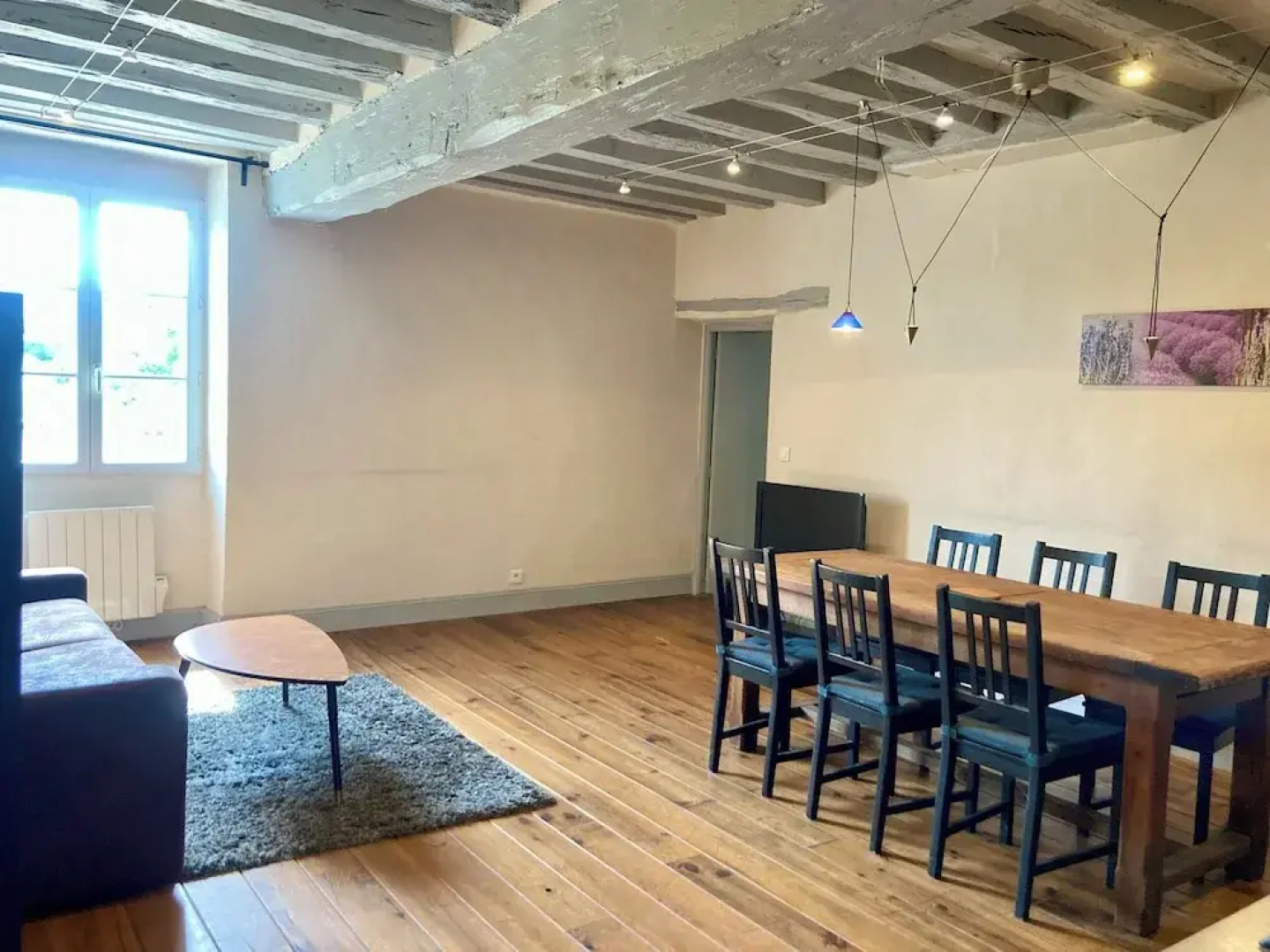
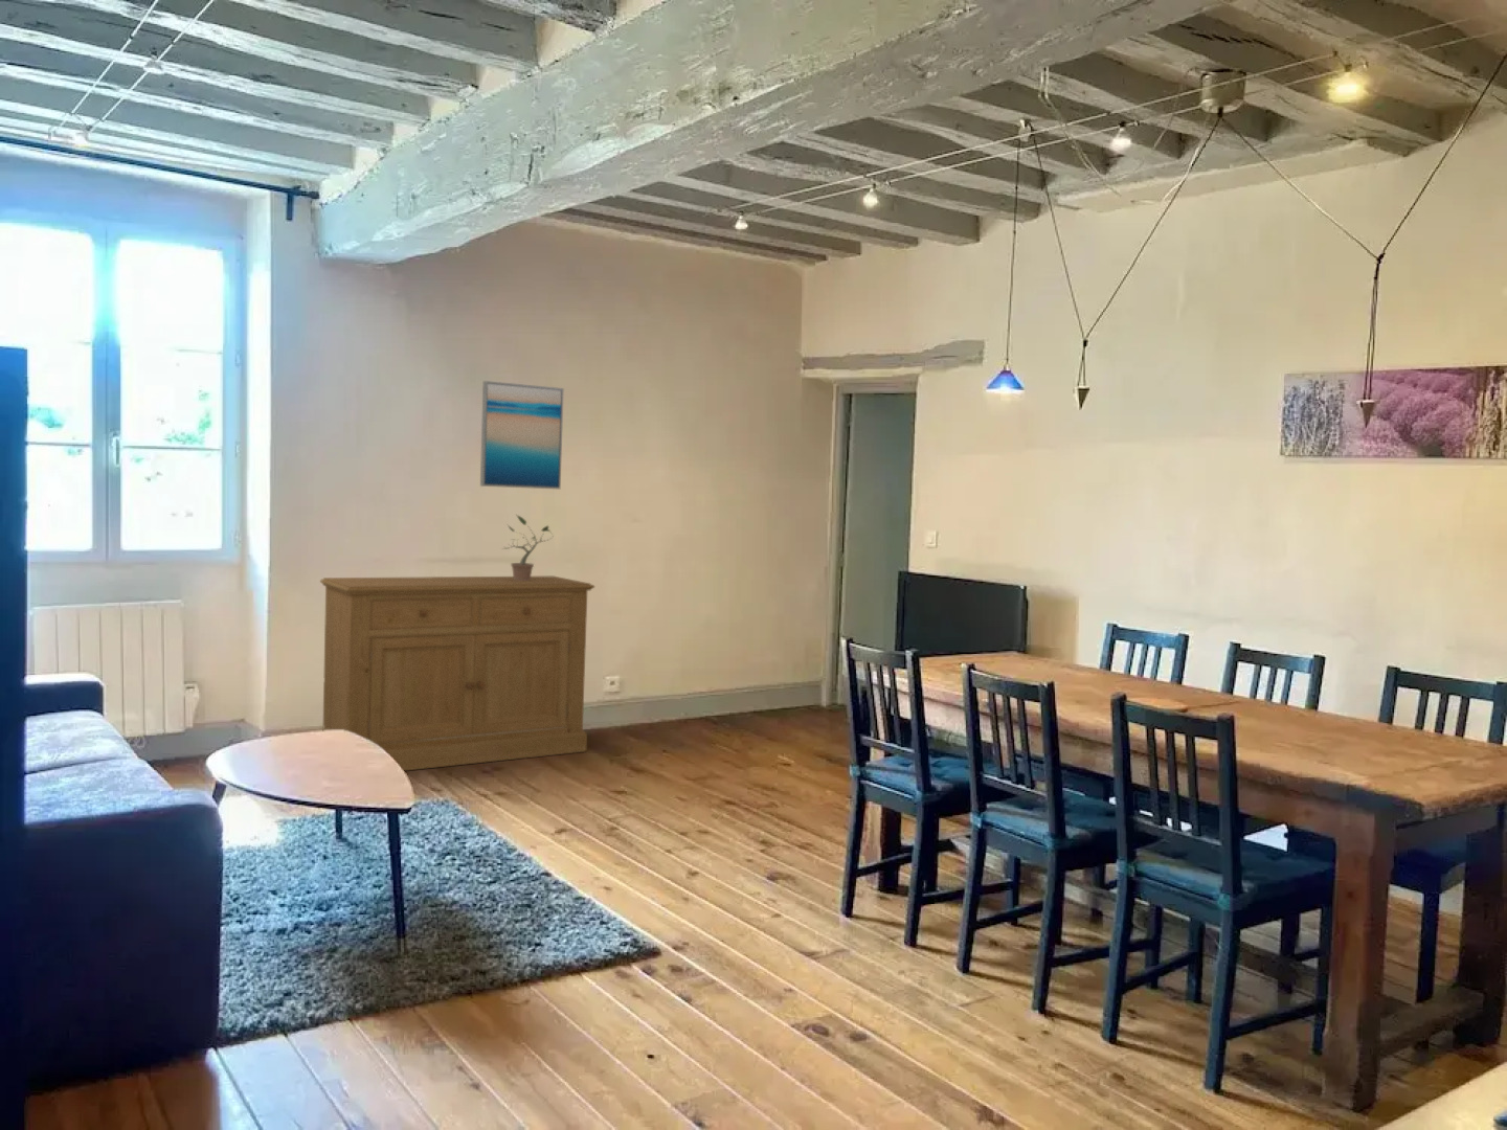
+ potted plant (527, 544)
+ sideboard (459, 667)
+ wall art (522, 437)
